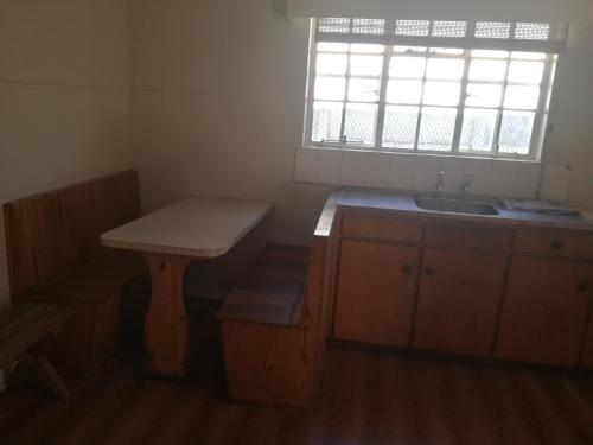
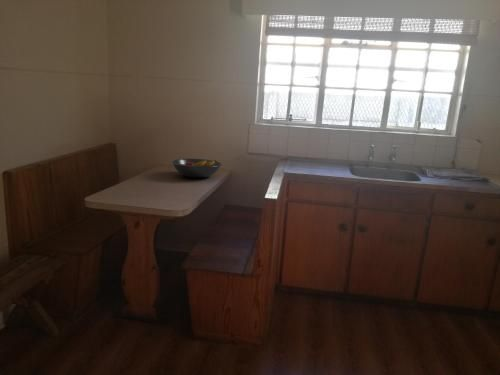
+ fruit bowl (196, 167)
